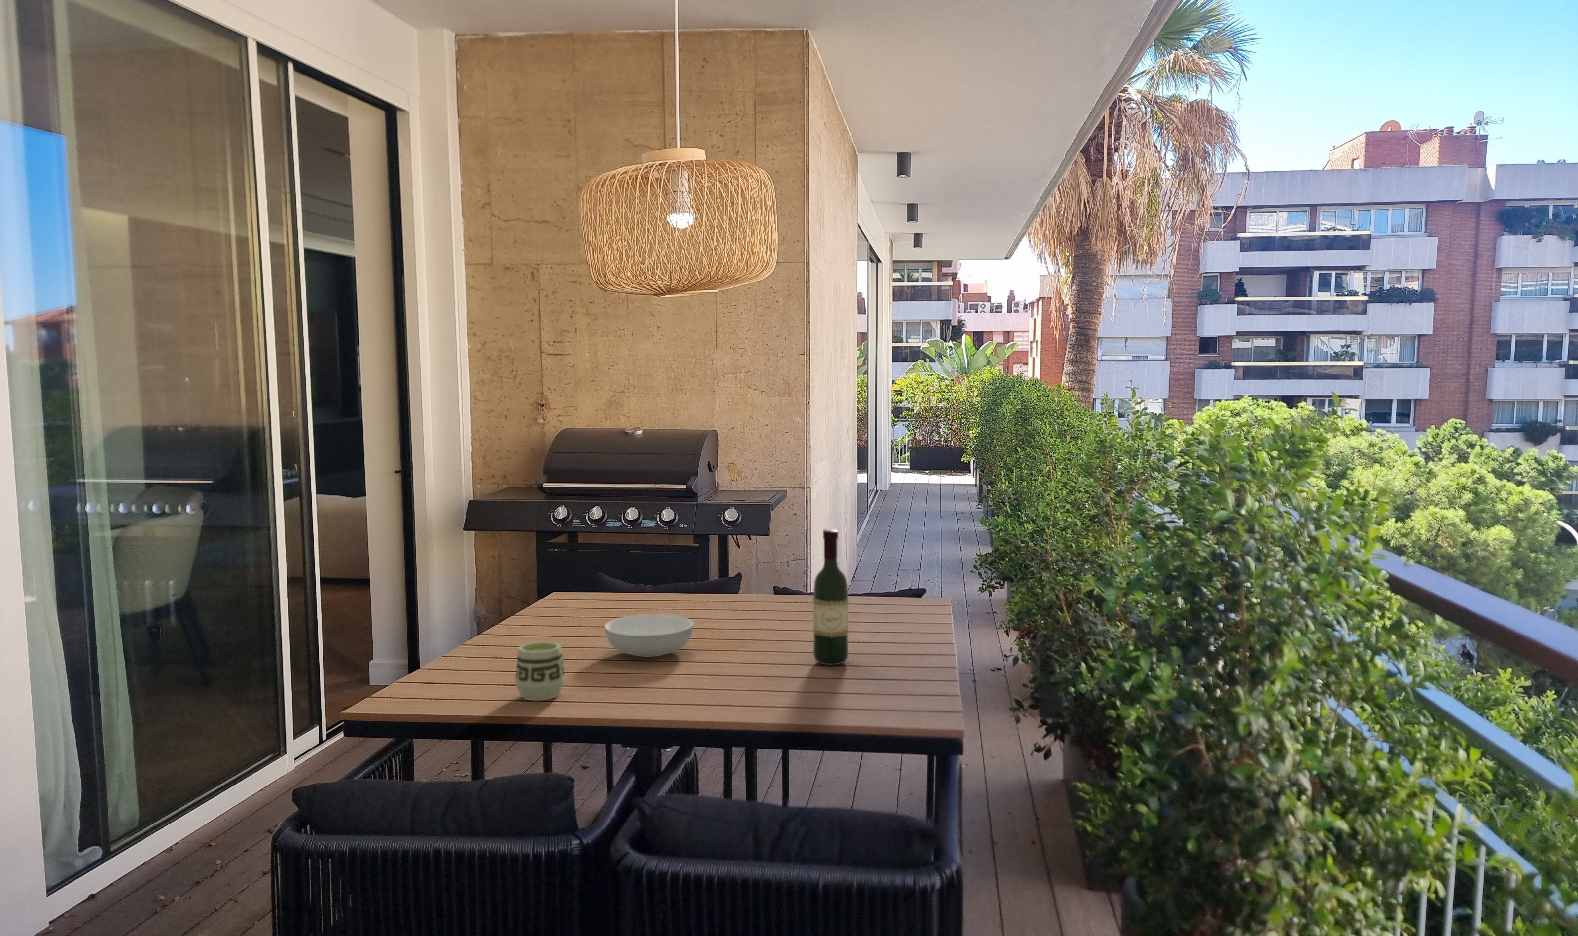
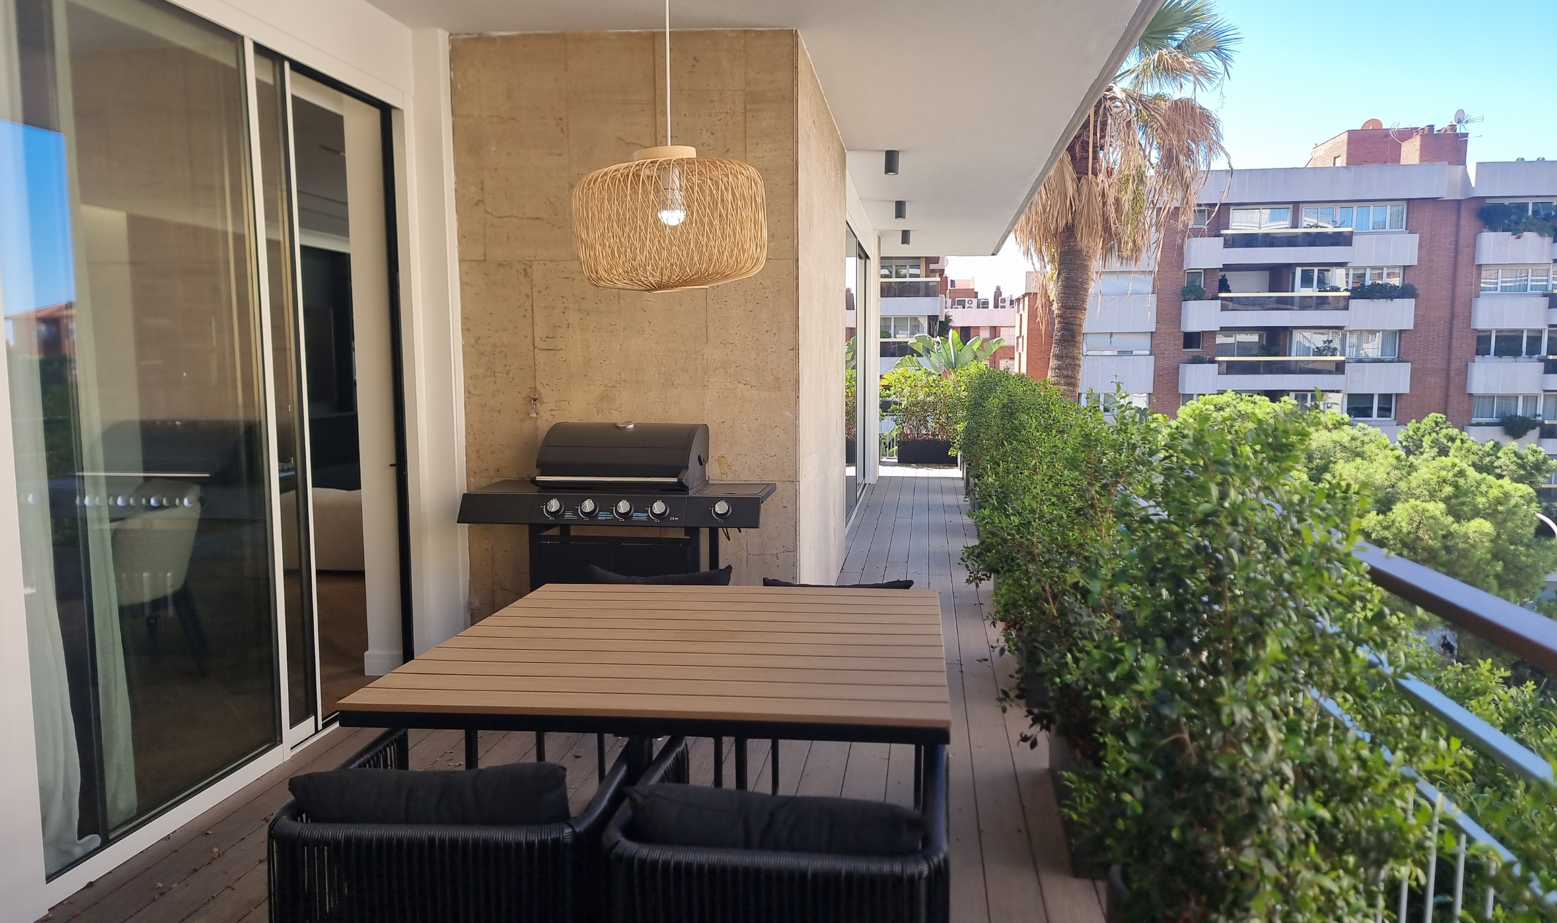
- cup (540, 671)
- wine bottle (831, 596)
- serving bowl (649, 638)
